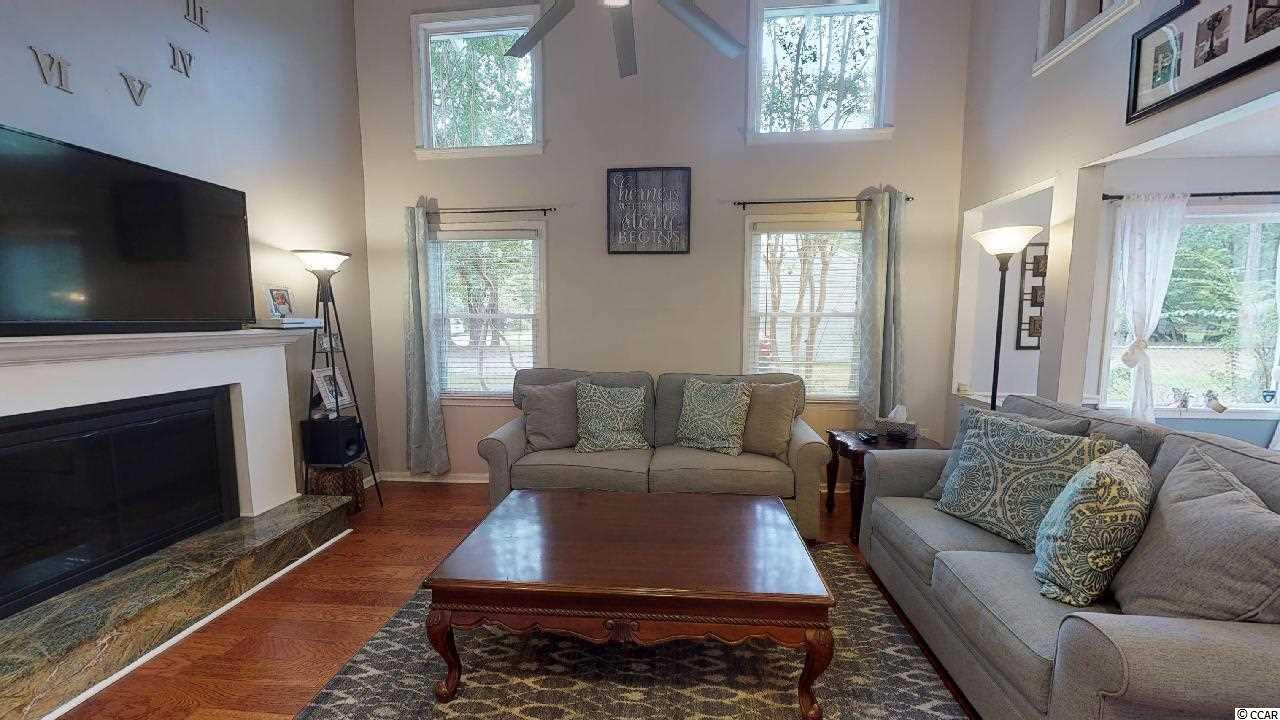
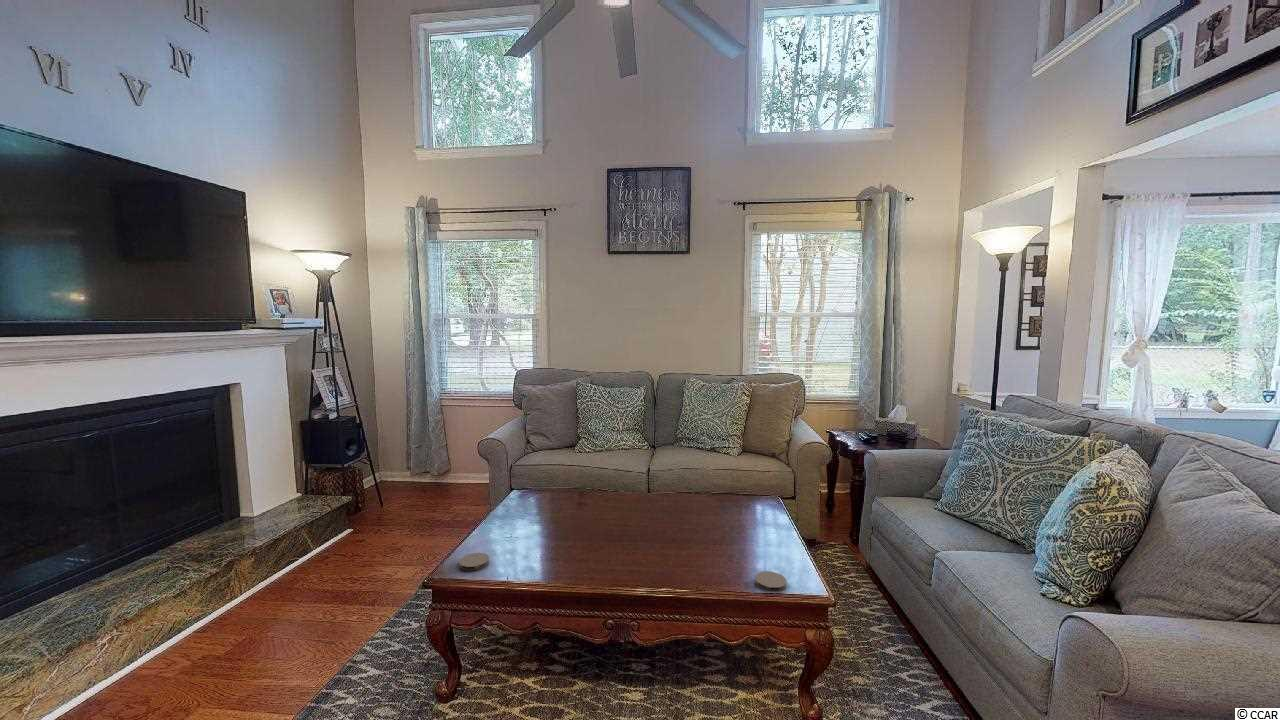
+ coaster (474, 561)
+ coaster (770, 581)
